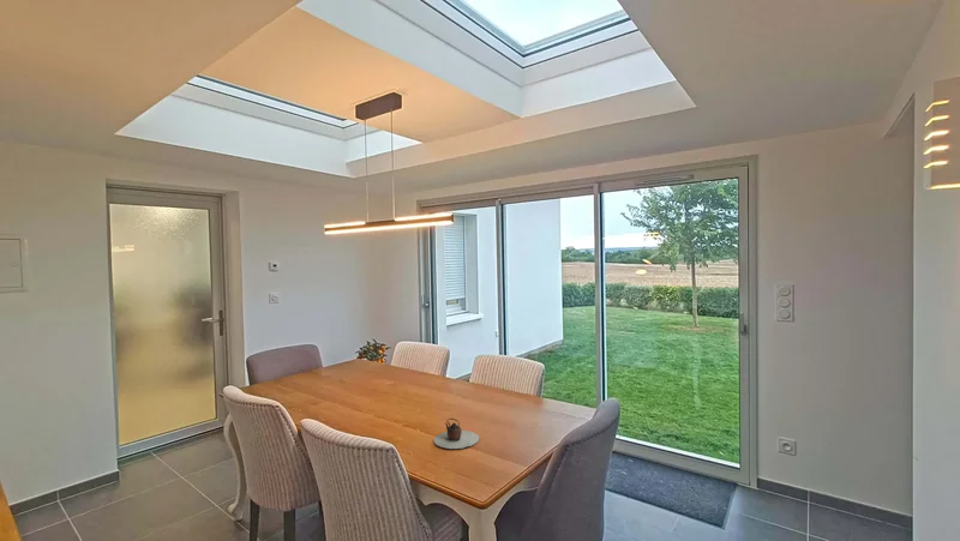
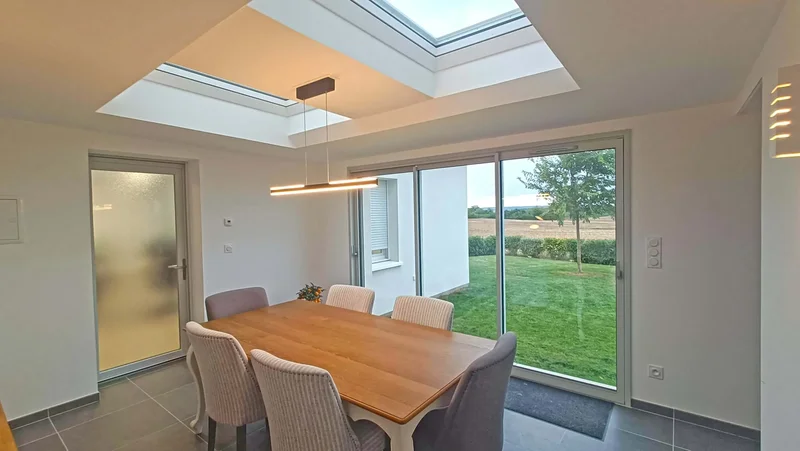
- teapot (456, 428)
